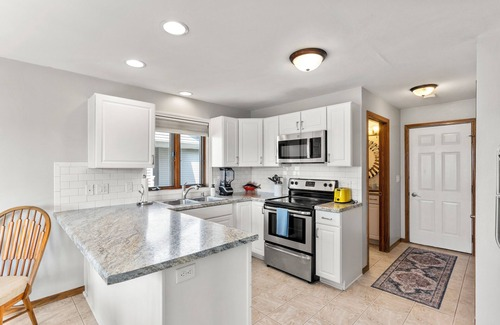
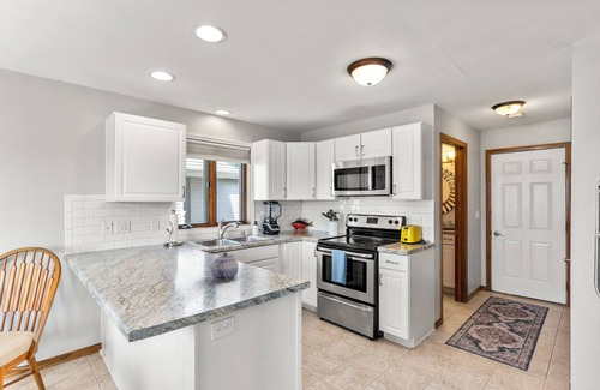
+ teapot (224, 265)
